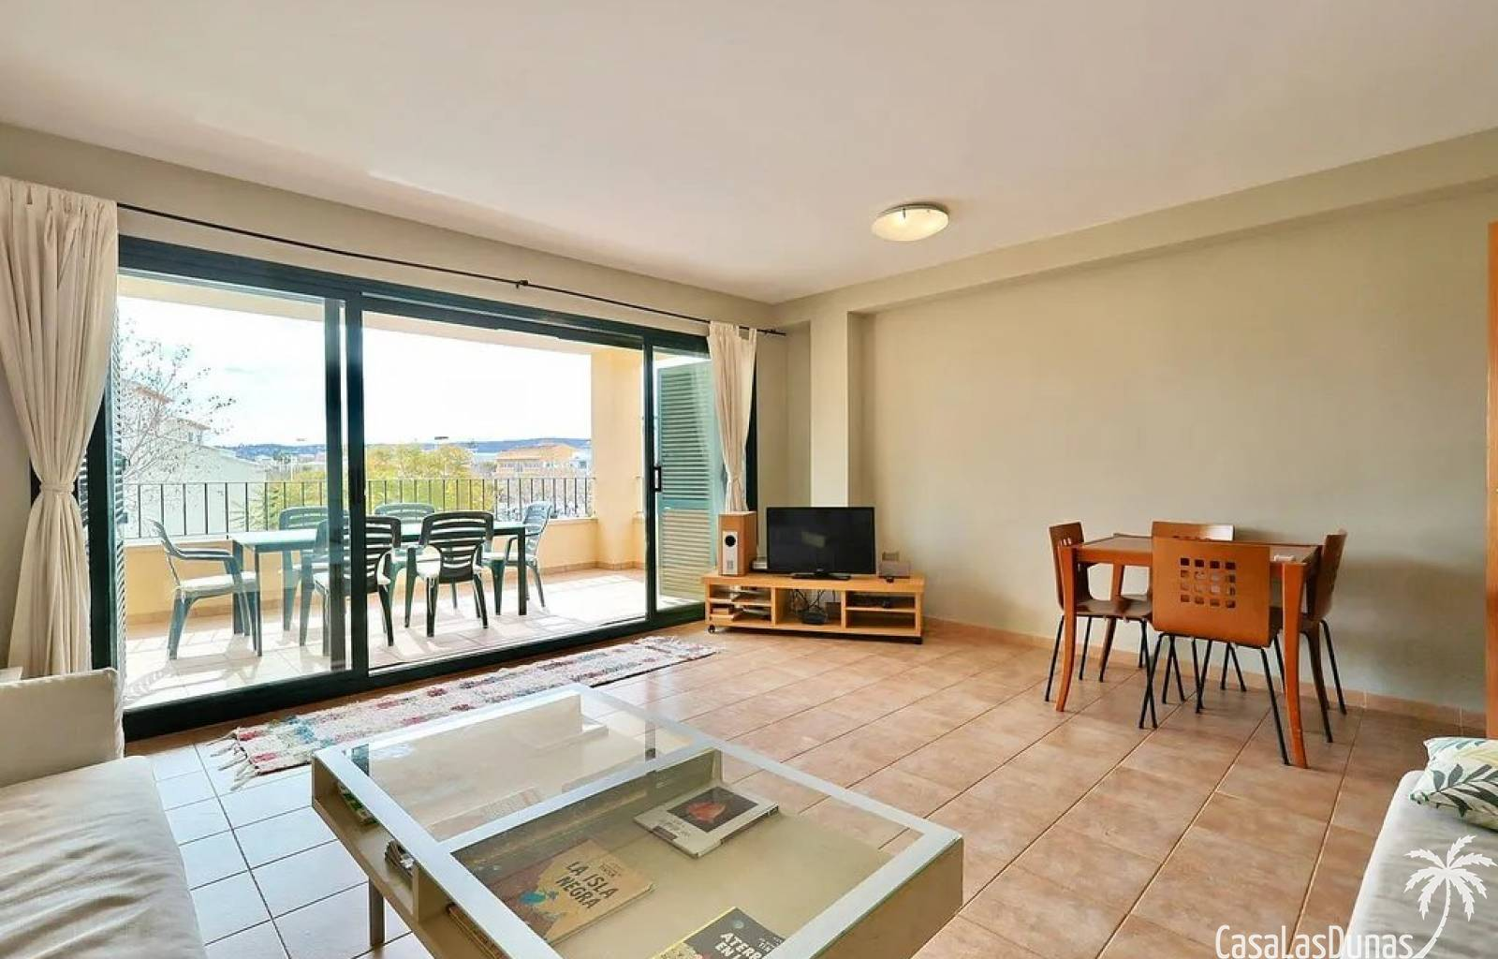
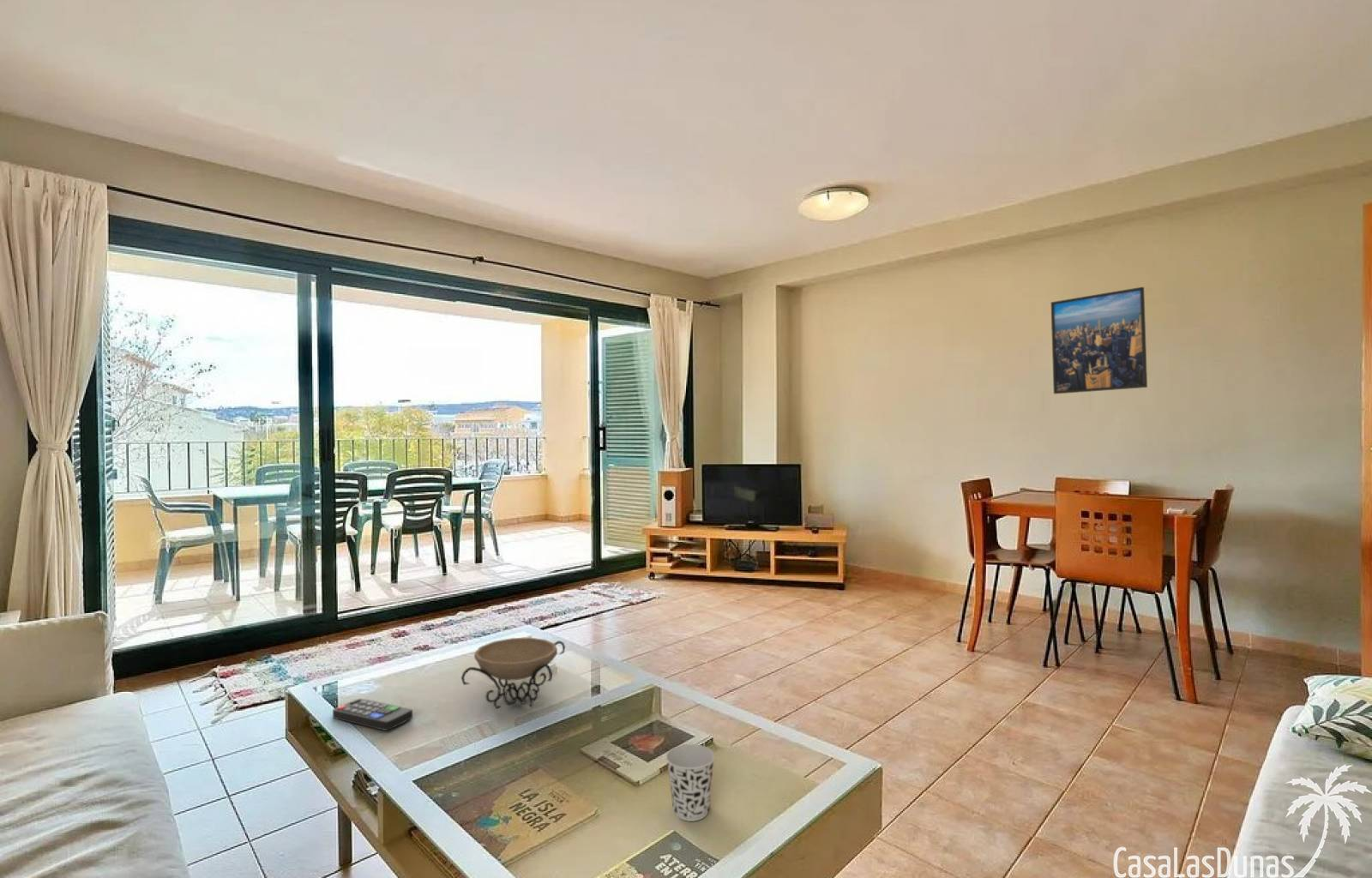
+ decorative bowl (516, 676)
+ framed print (1097, 342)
+ cup (690, 783)
+ remote control (372, 713)
